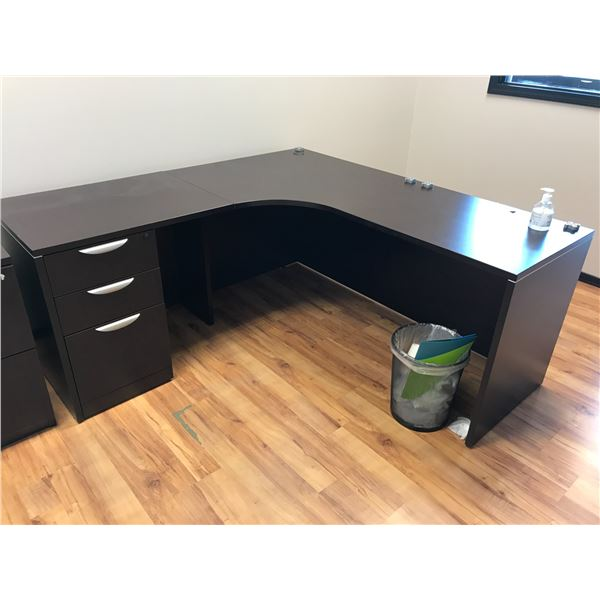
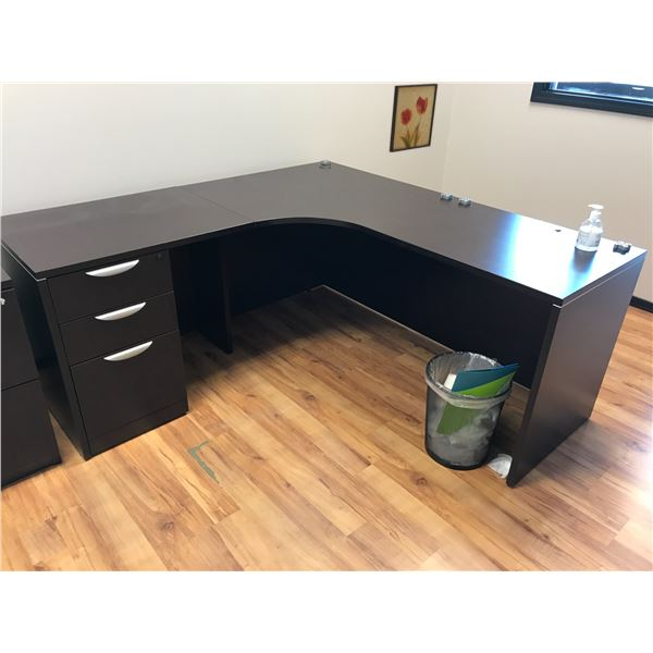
+ wall art (412, 116)
